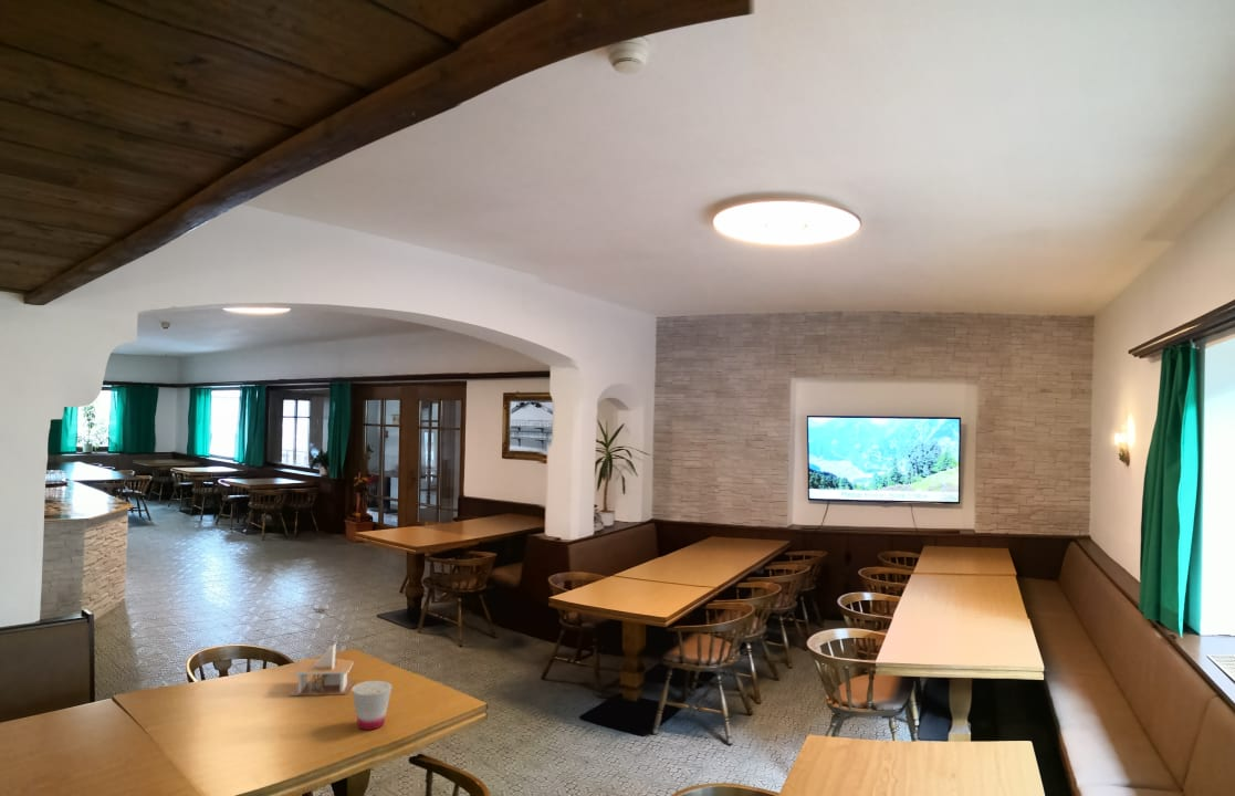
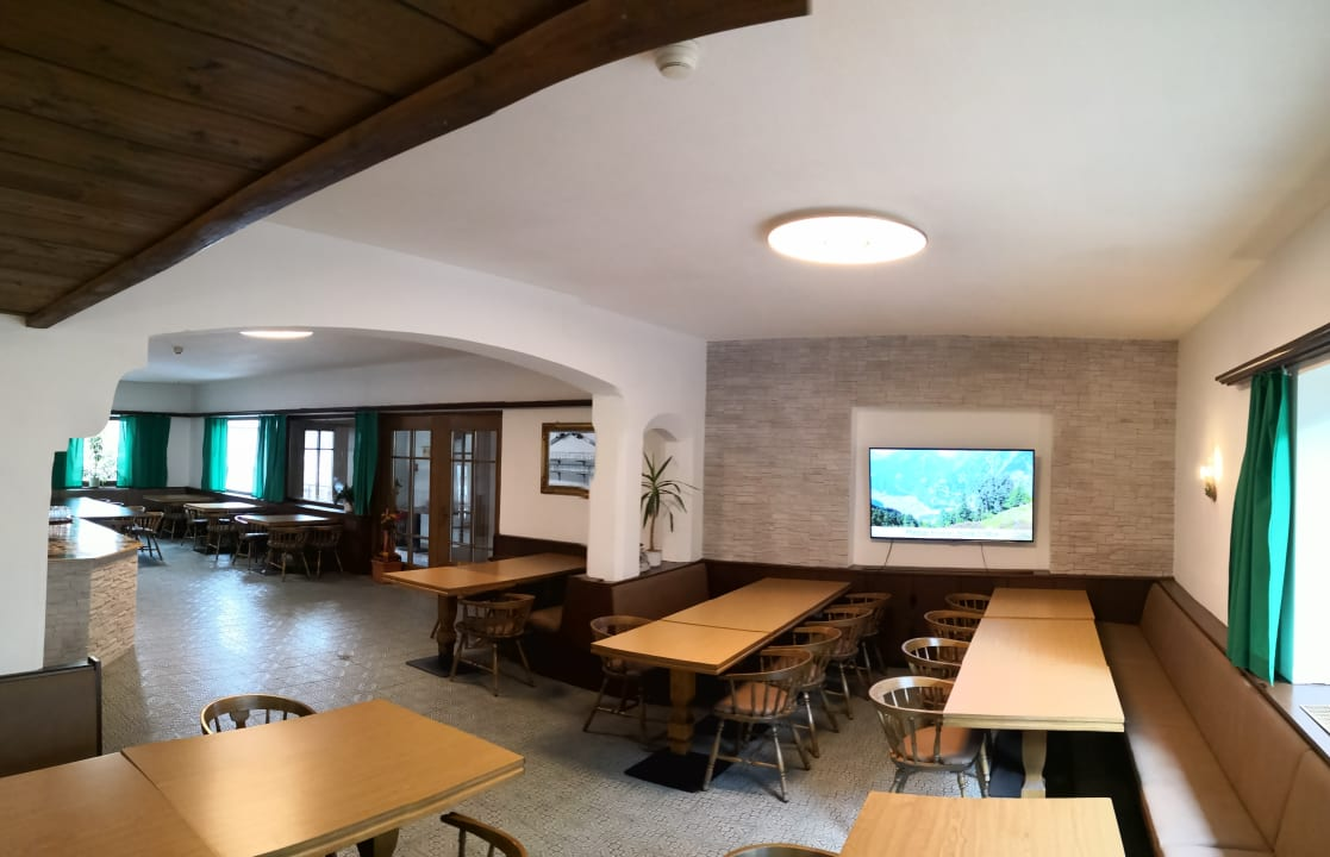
- cup (371, 705)
- napkin holder (324, 664)
